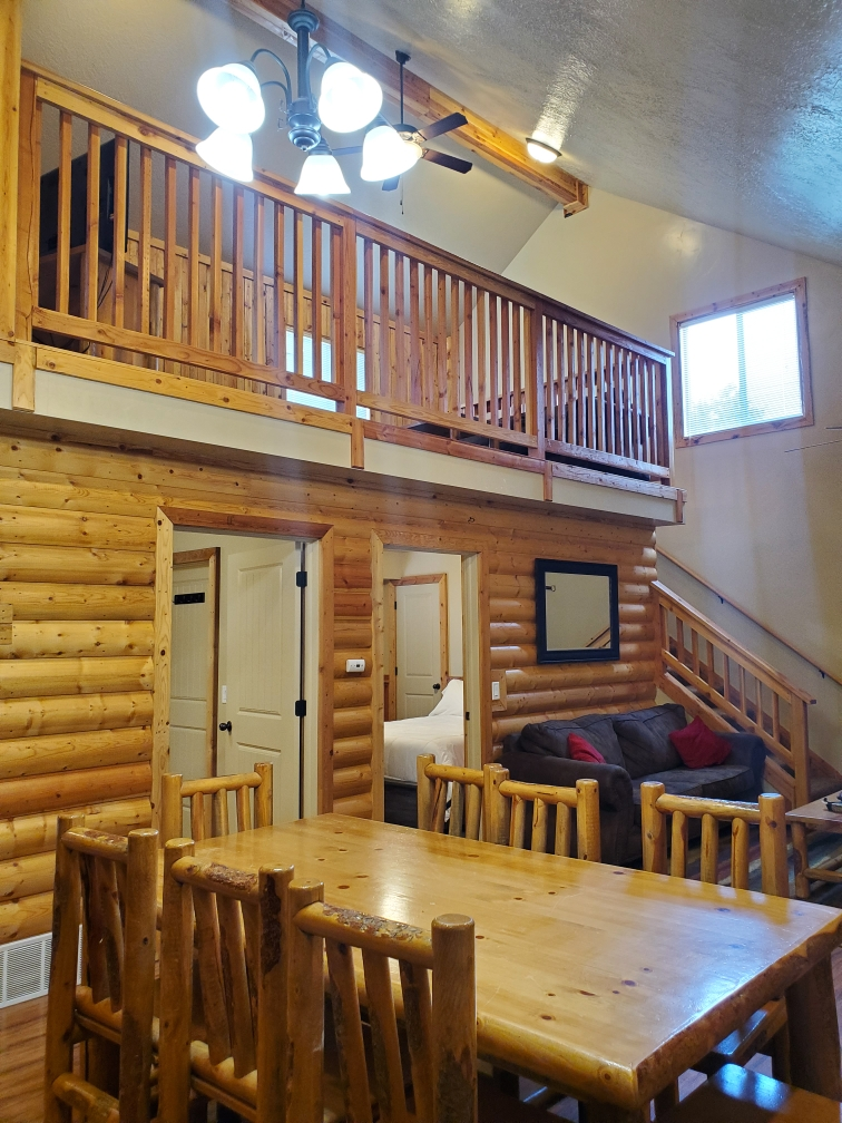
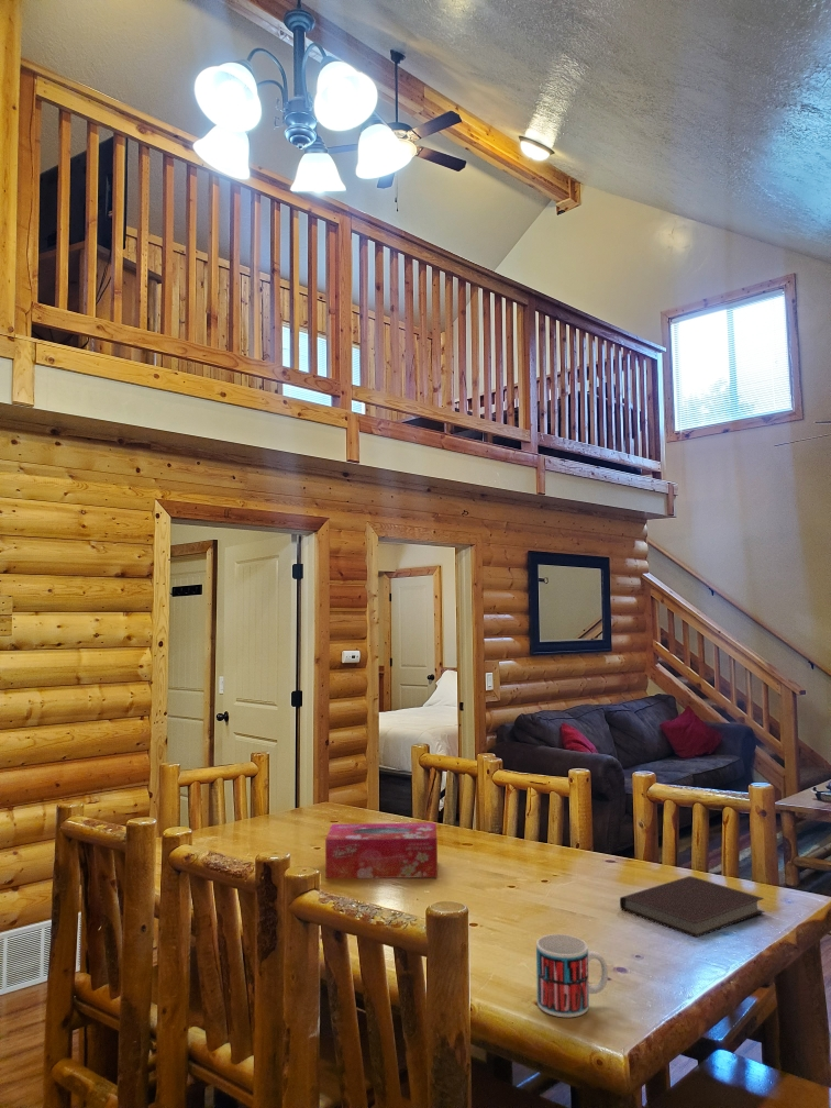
+ notebook (691, 904)
+ tissue box (383, 850)
+ mug (569, 972)
